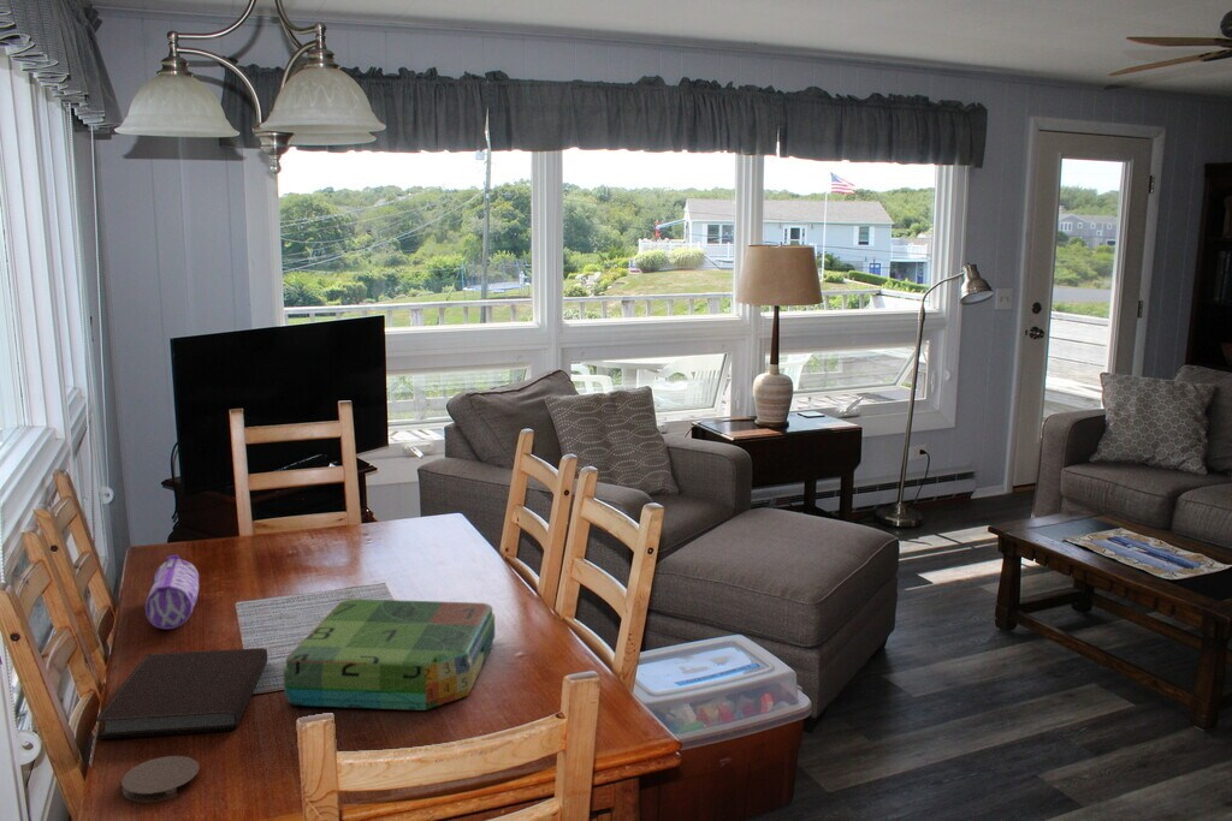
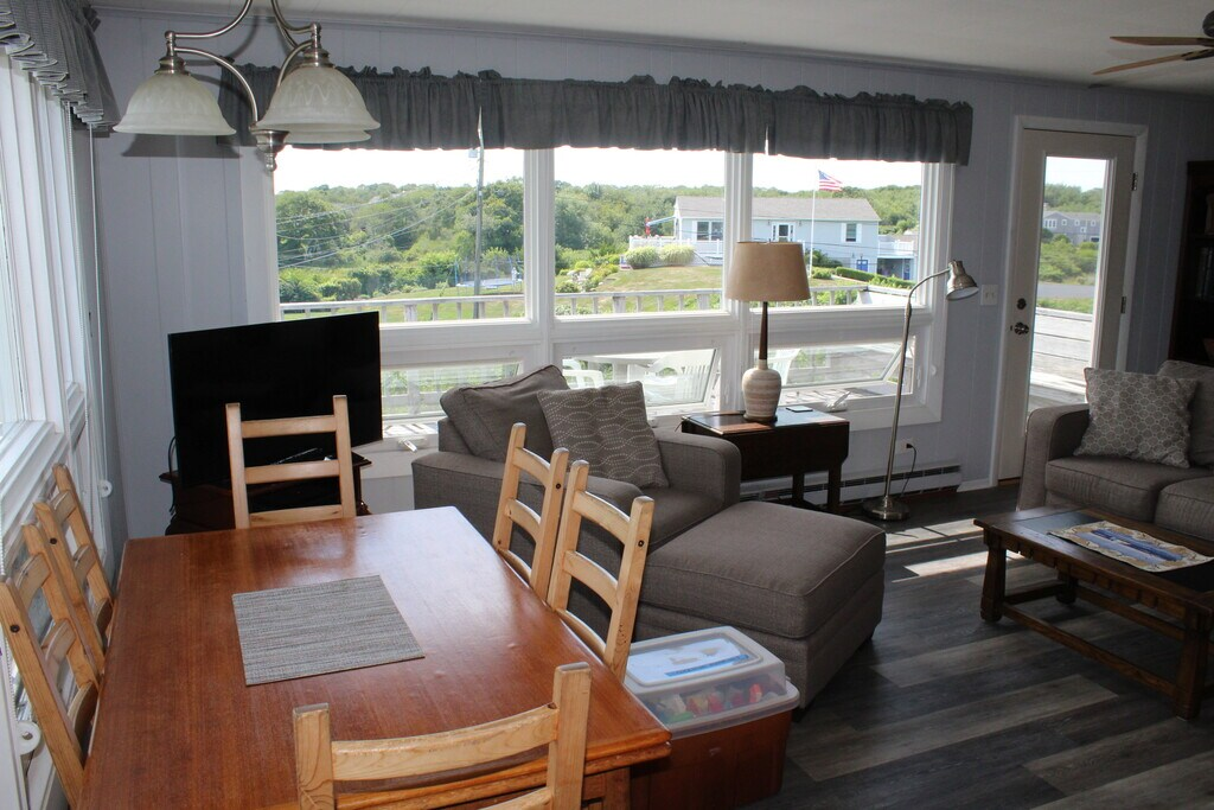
- notebook (188, 689)
- pencil case (173, 590)
- coaster (161, 778)
- board game (396, 649)
